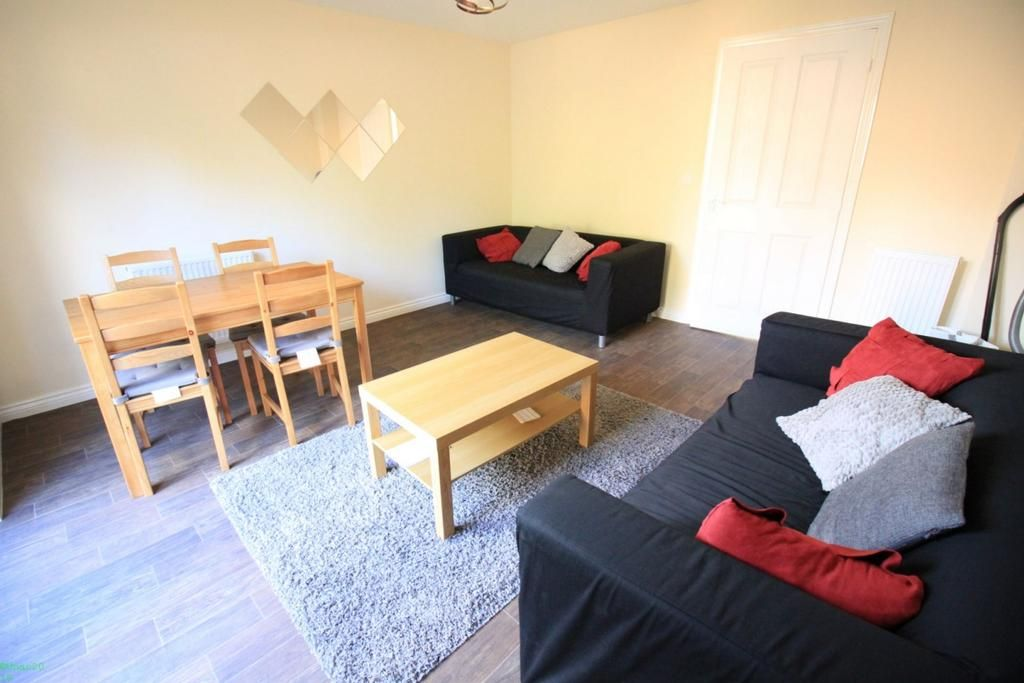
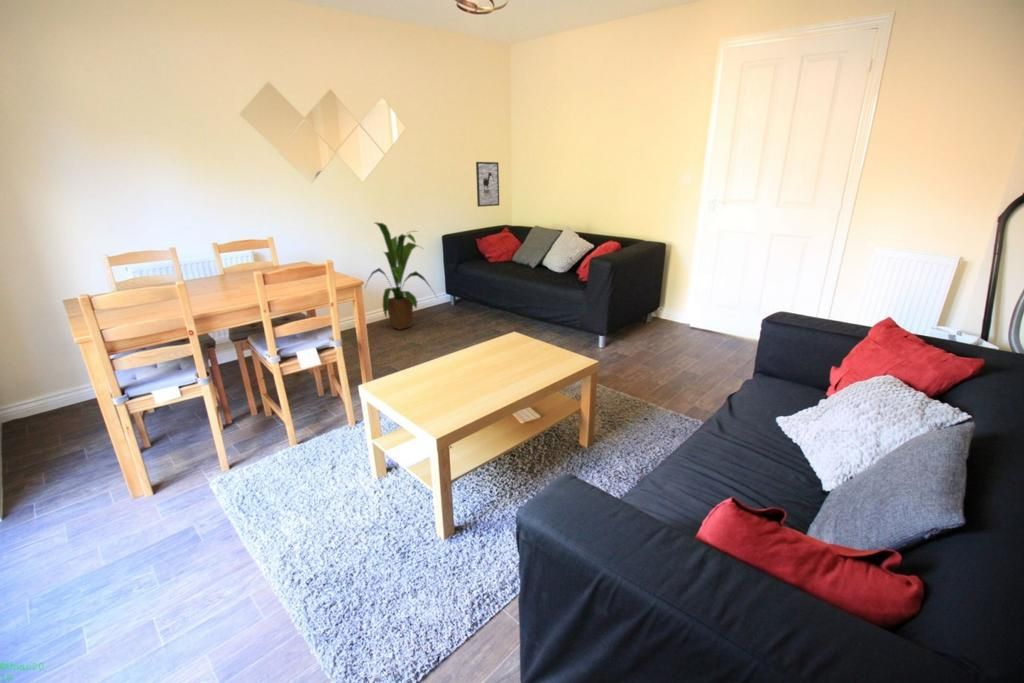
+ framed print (488, 184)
+ house plant (403, 273)
